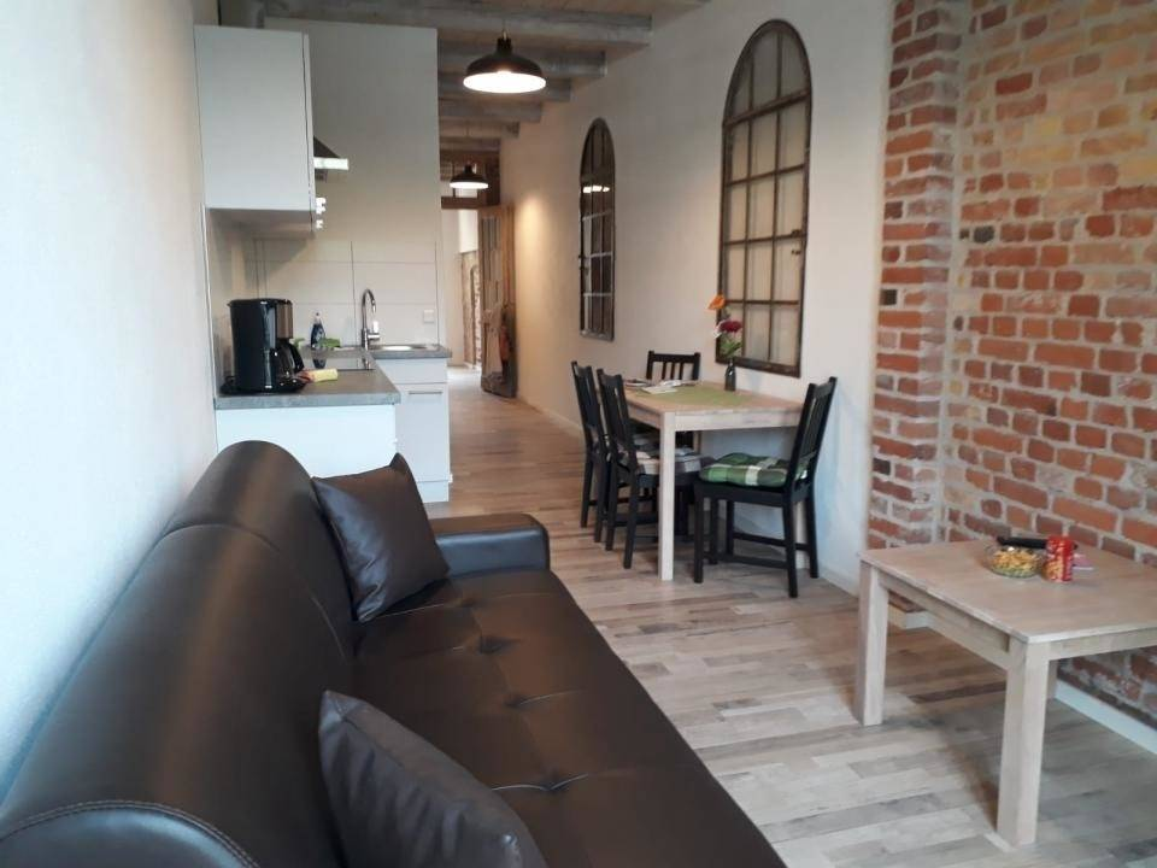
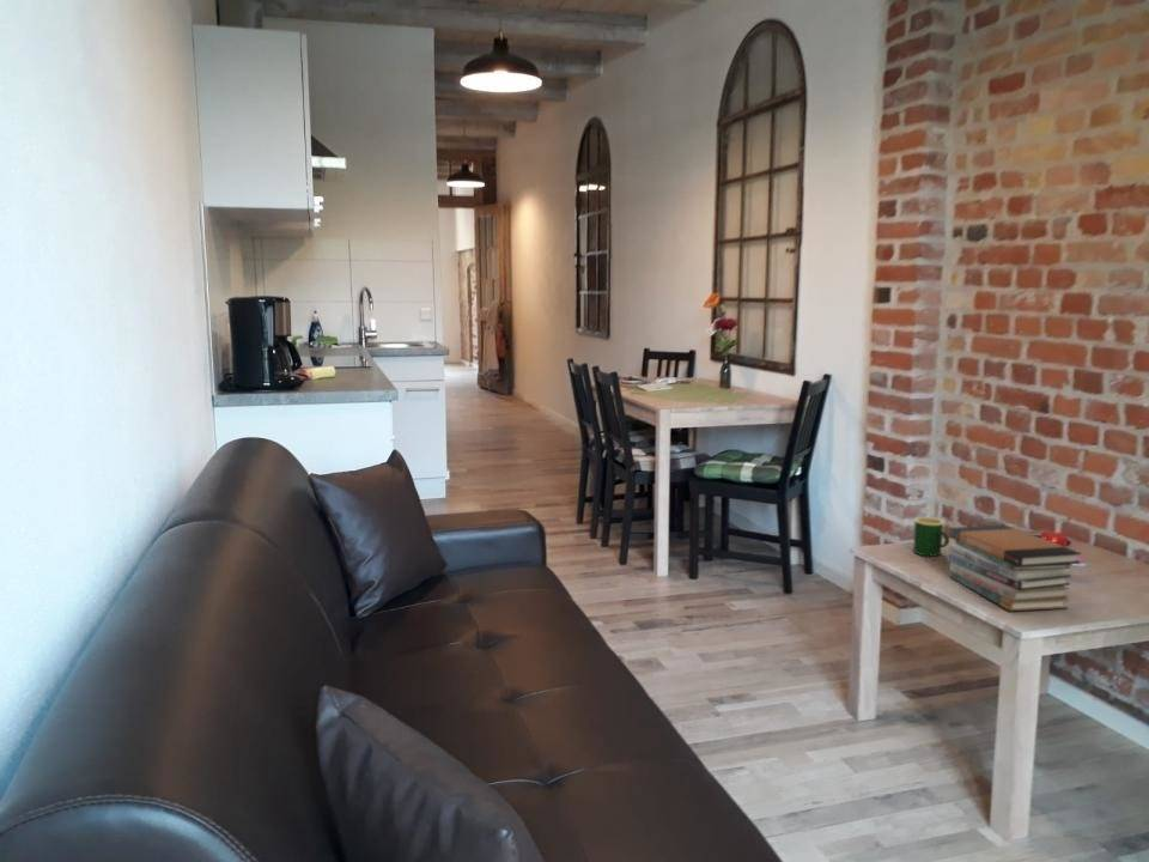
+ book stack (1008, 565)
+ mug (932, 538)
